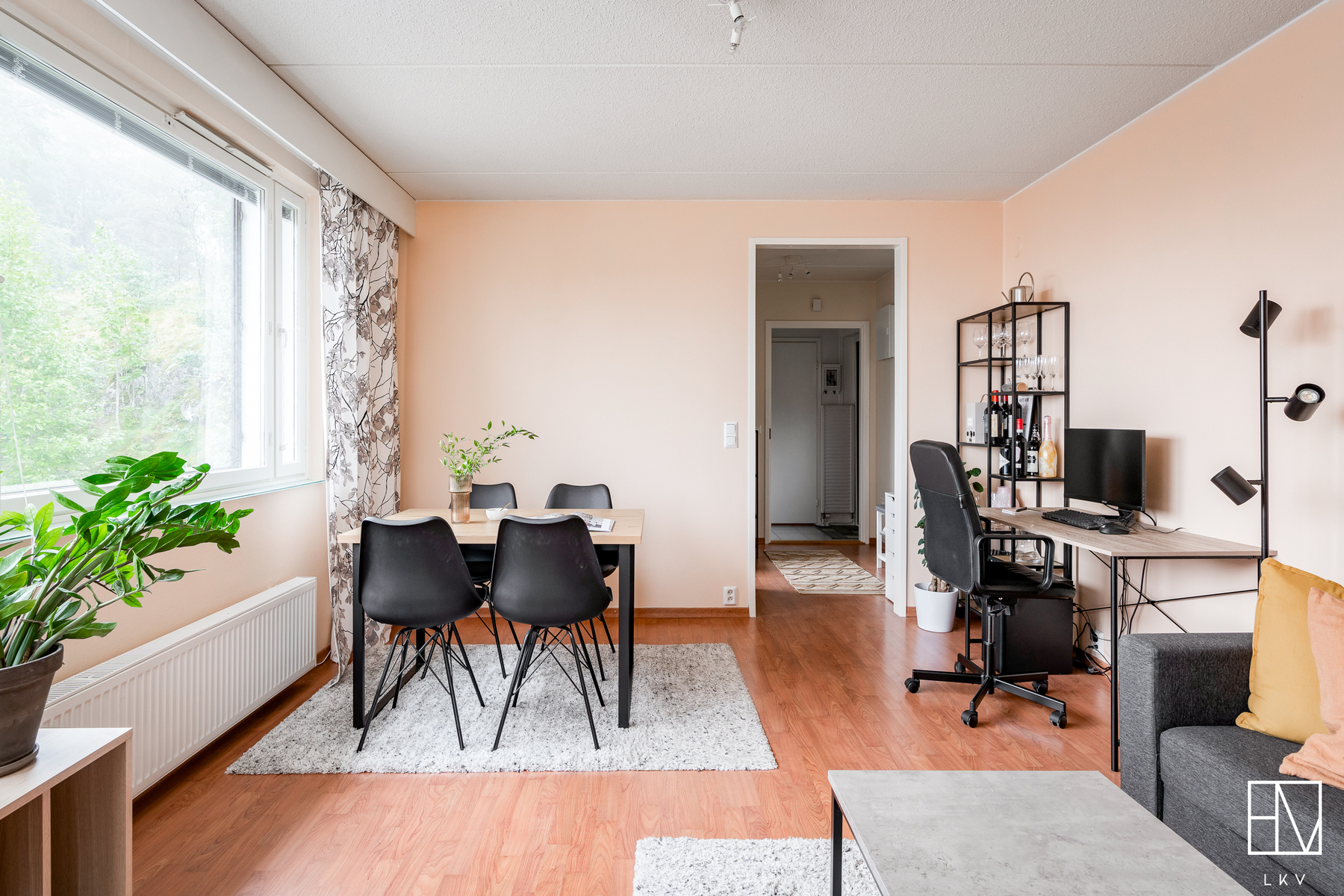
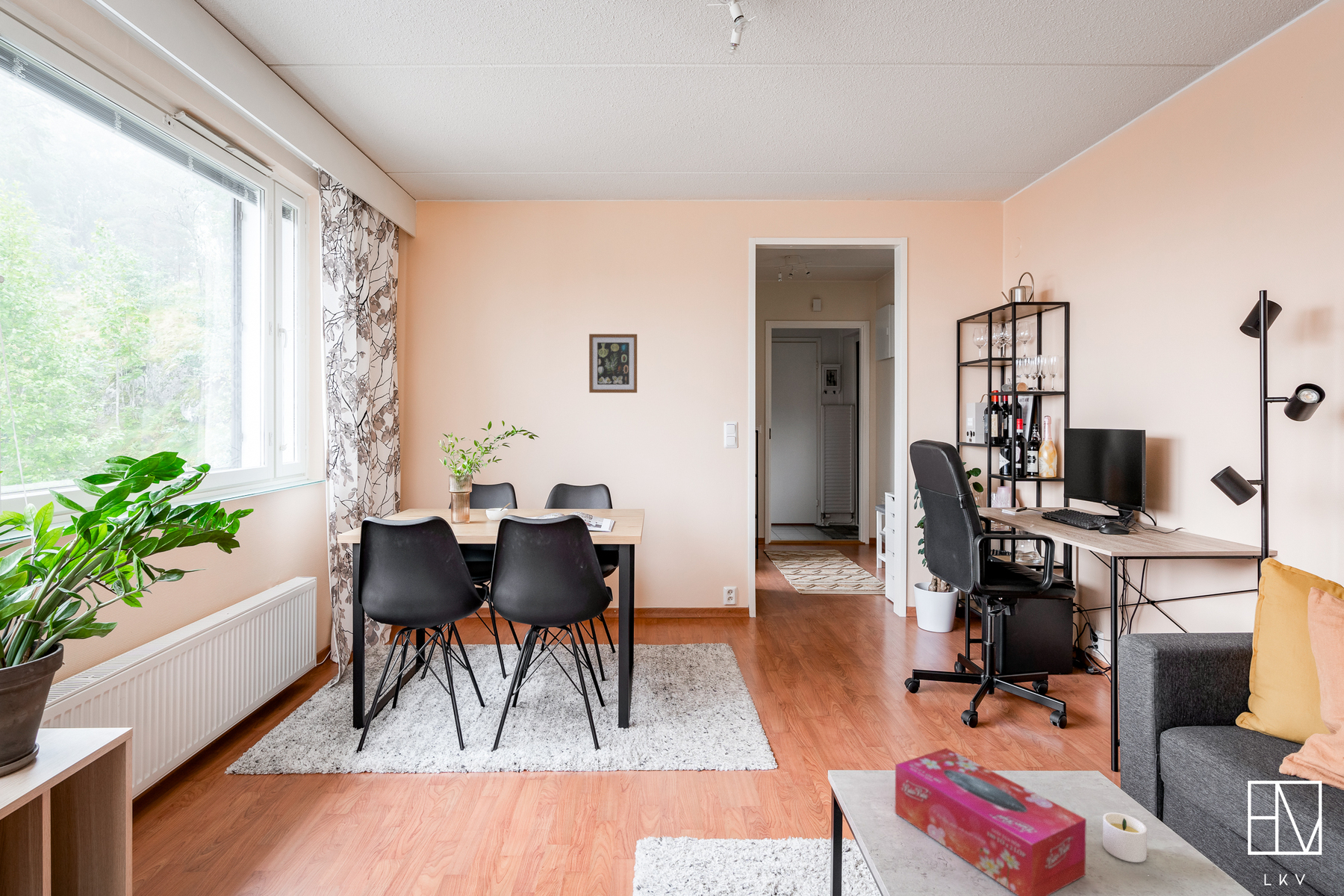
+ tissue box (983, 815)
+ candle (1130, 840)
+ wall art (613, 363)
